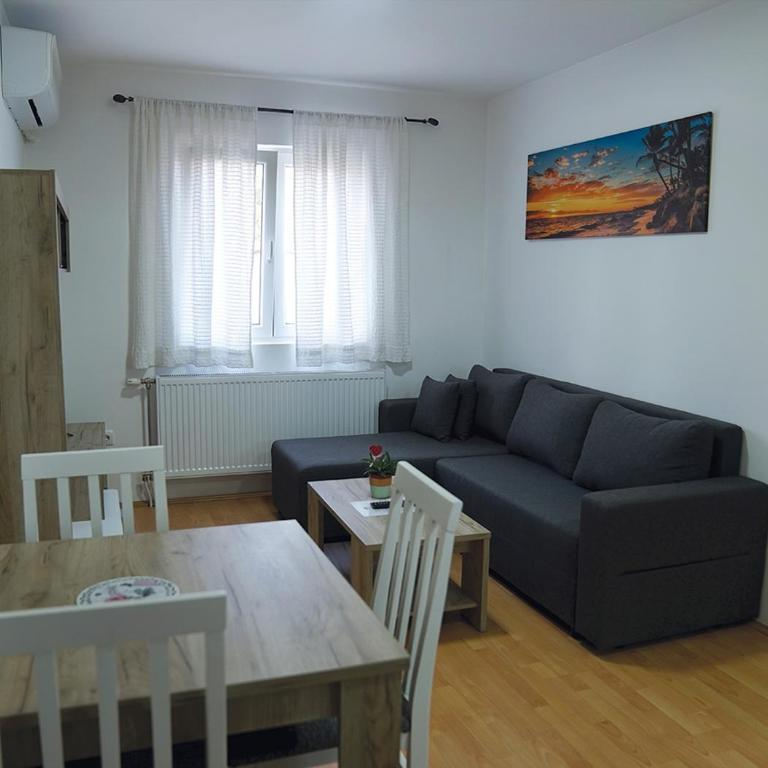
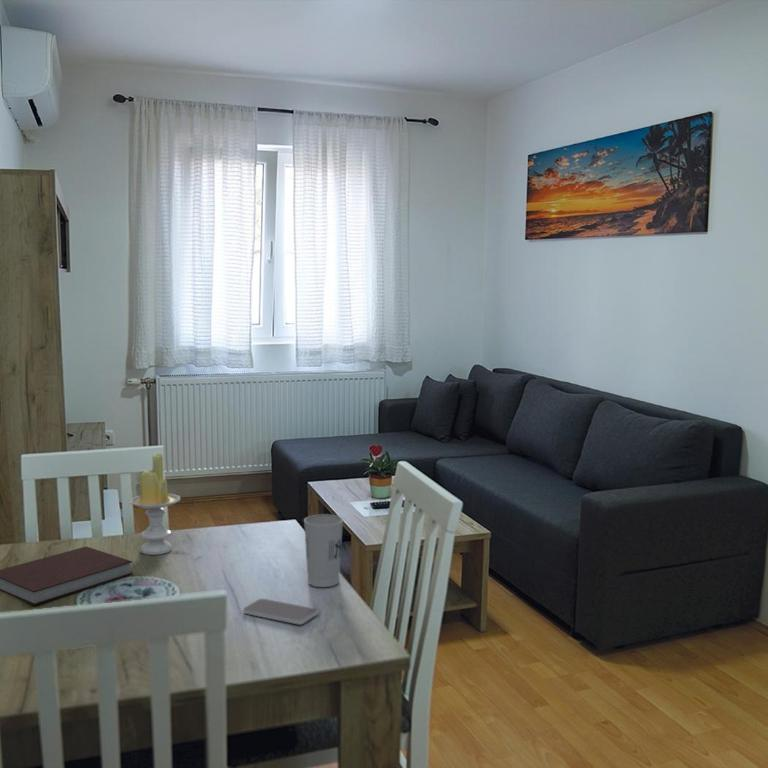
+ cup (323, 550)
+ candle (155, 502)
+ notebook (62, 573)
+ smartphone (280, 611)
